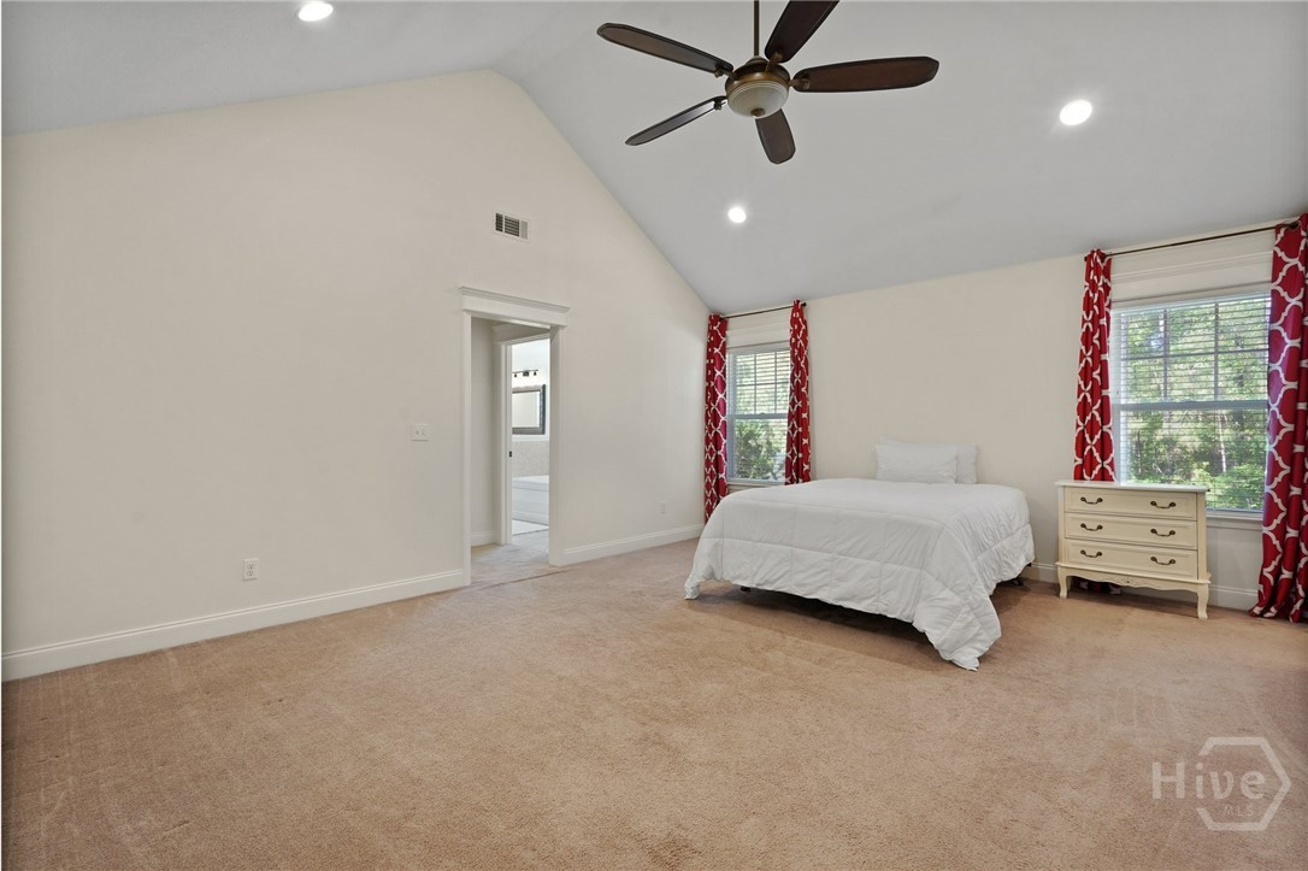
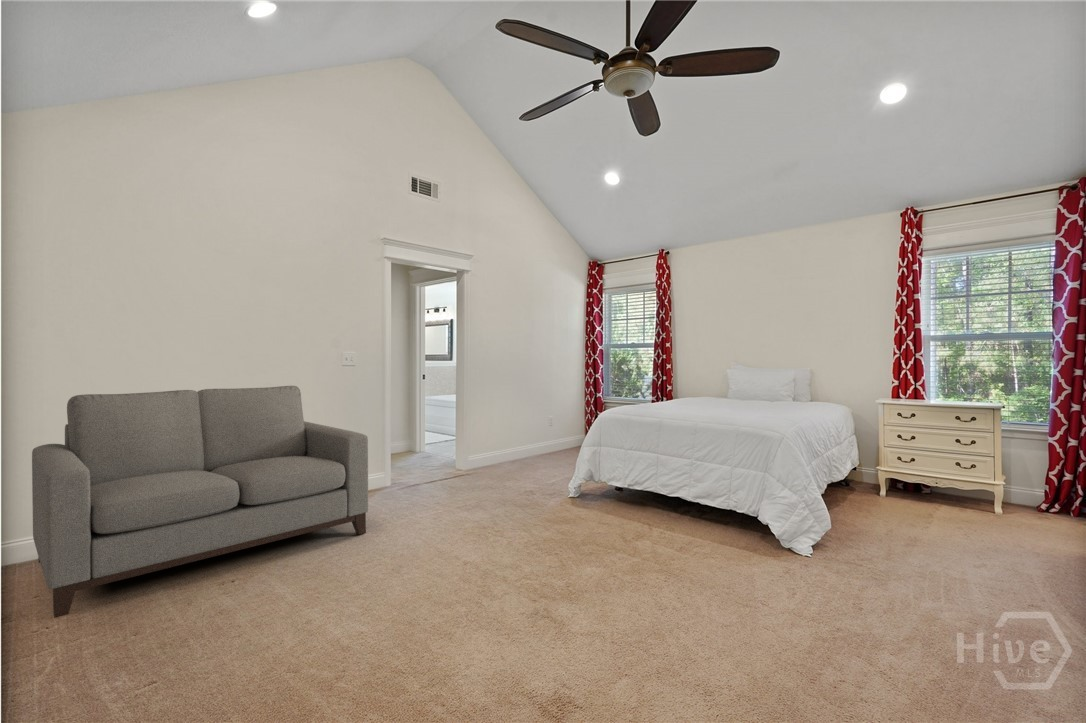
+ sofa (214, 469)
